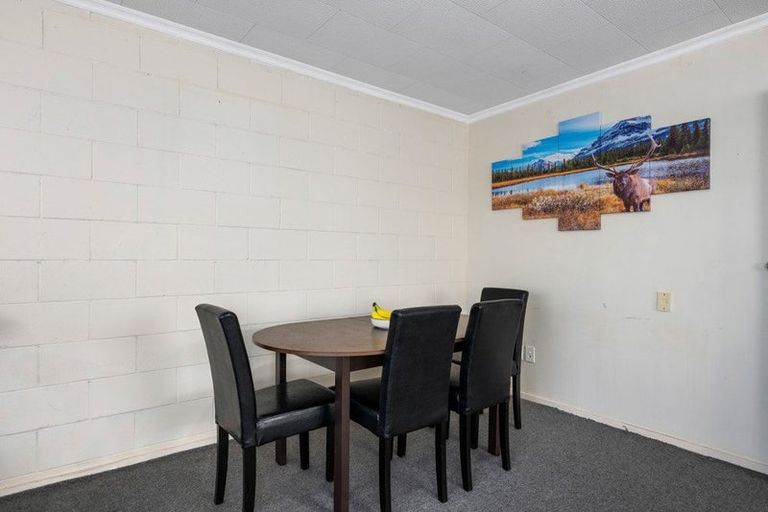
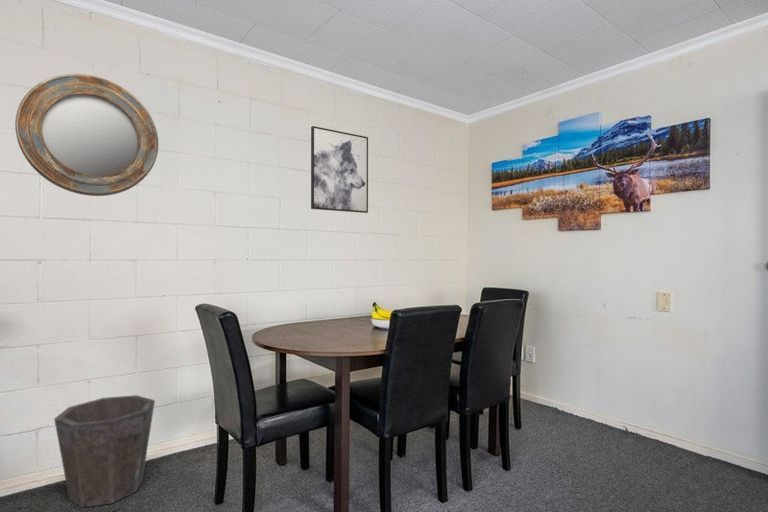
+ home mirror (92, 136)
+ wall art (340, 171)
+ waste bin (107, 449)
